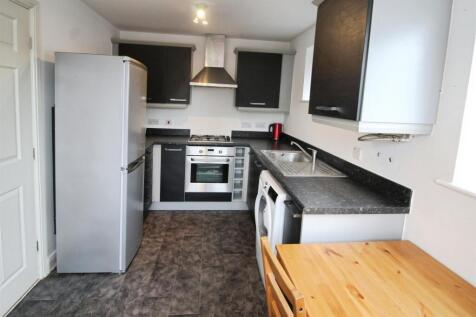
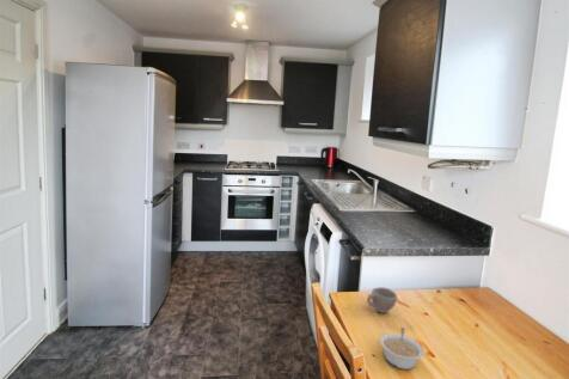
+ cup (380, 301)
+ legume (399, 349)
